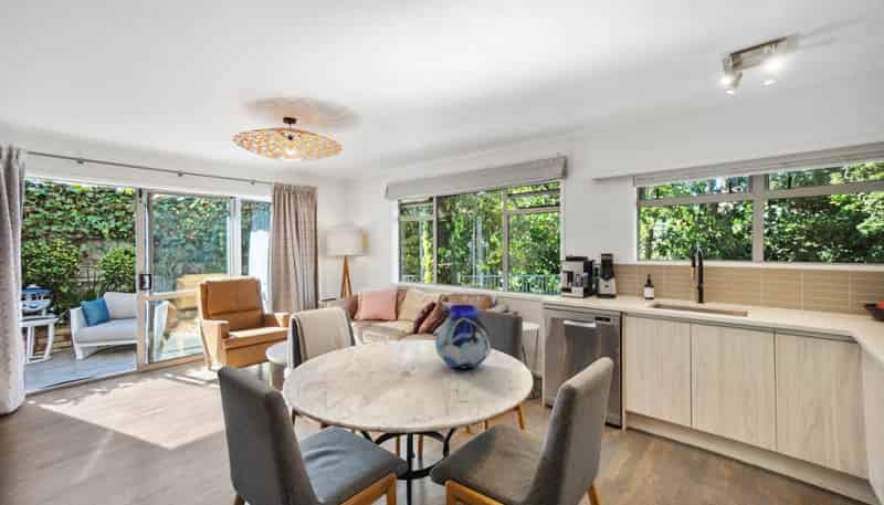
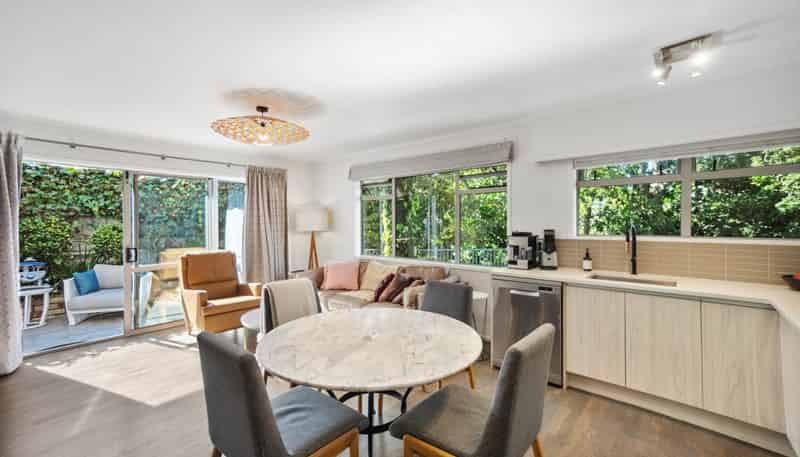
- vase (463, 336)
